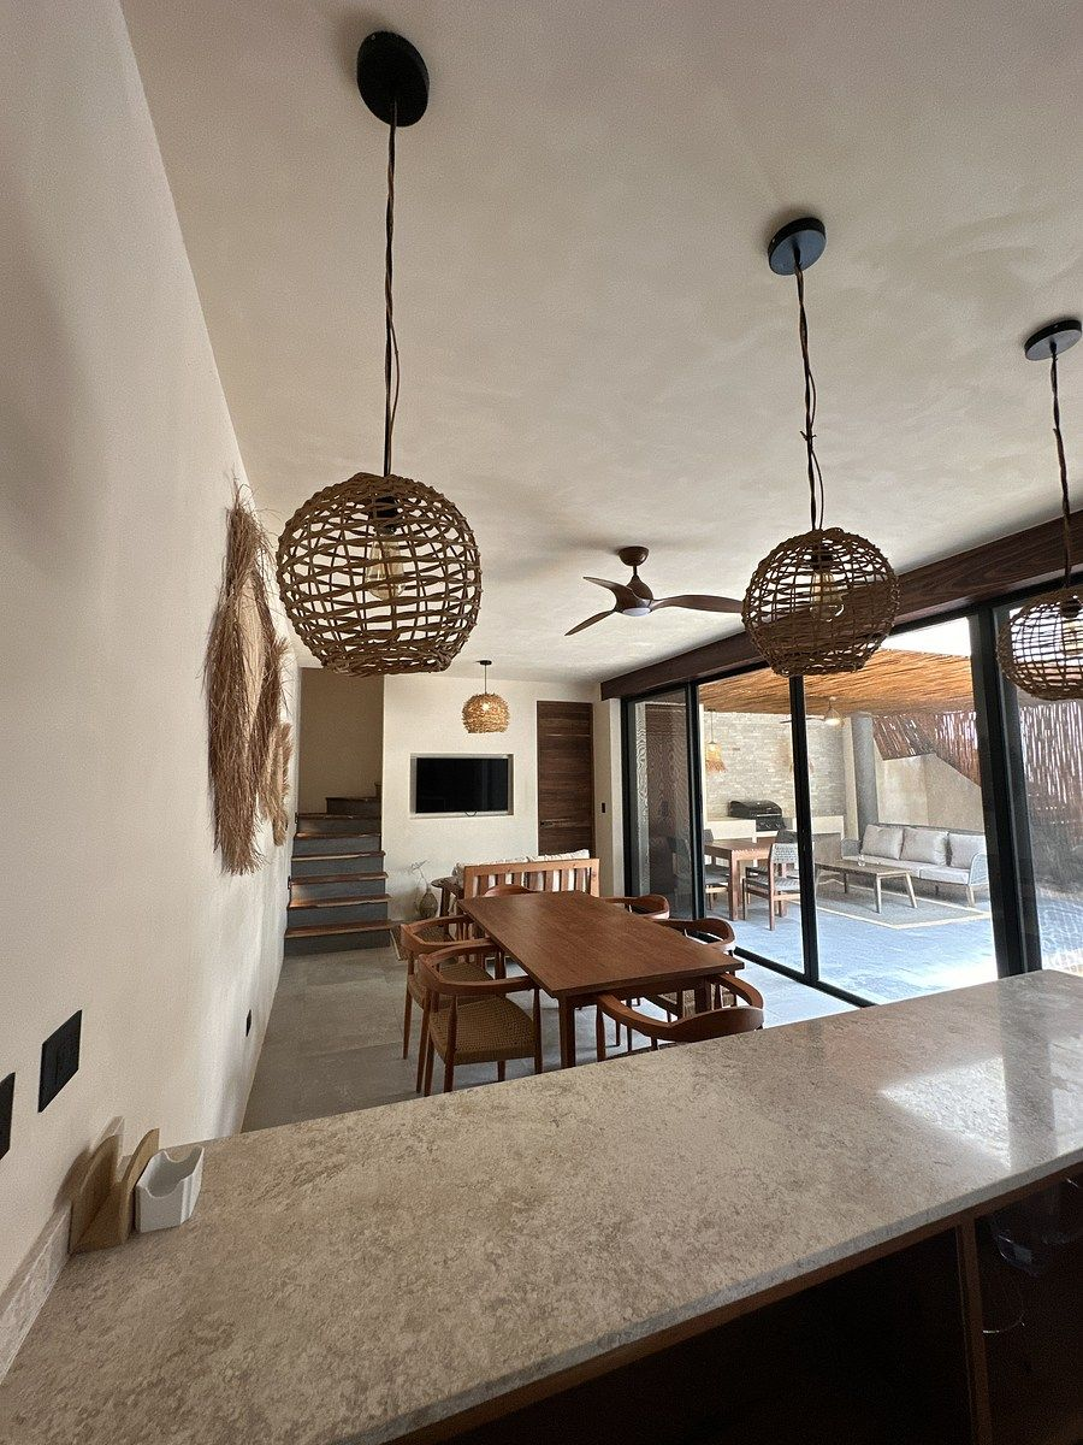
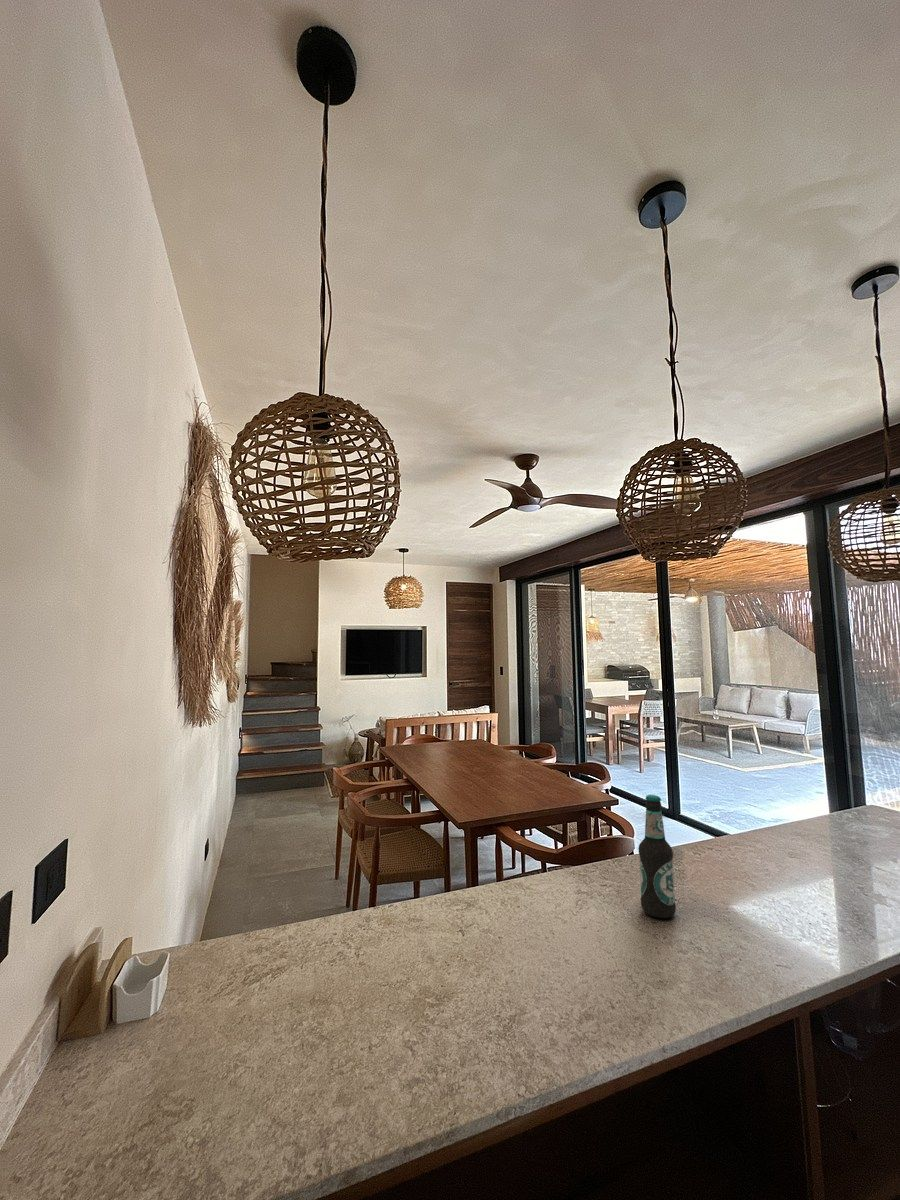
+ bottle (655, 853)
